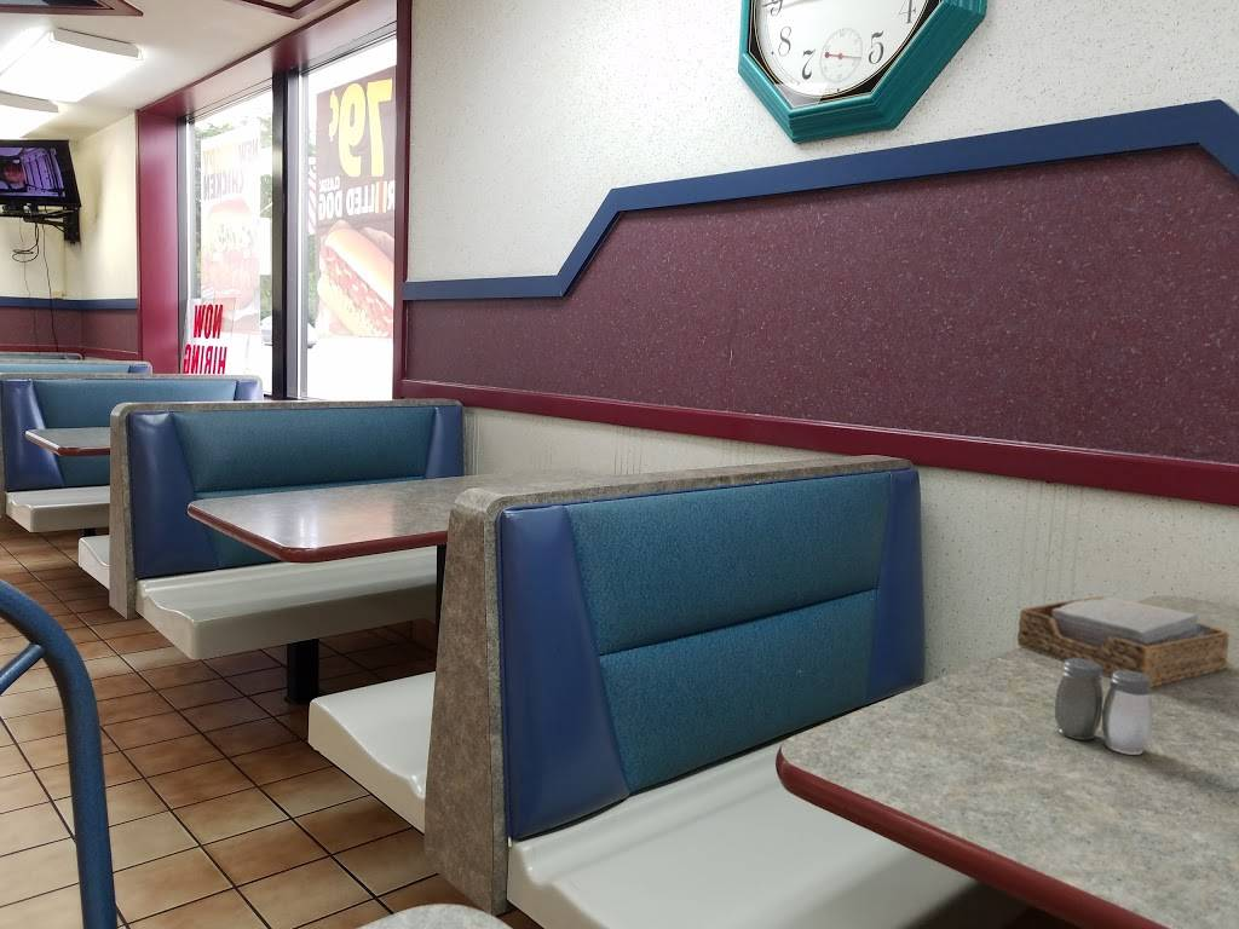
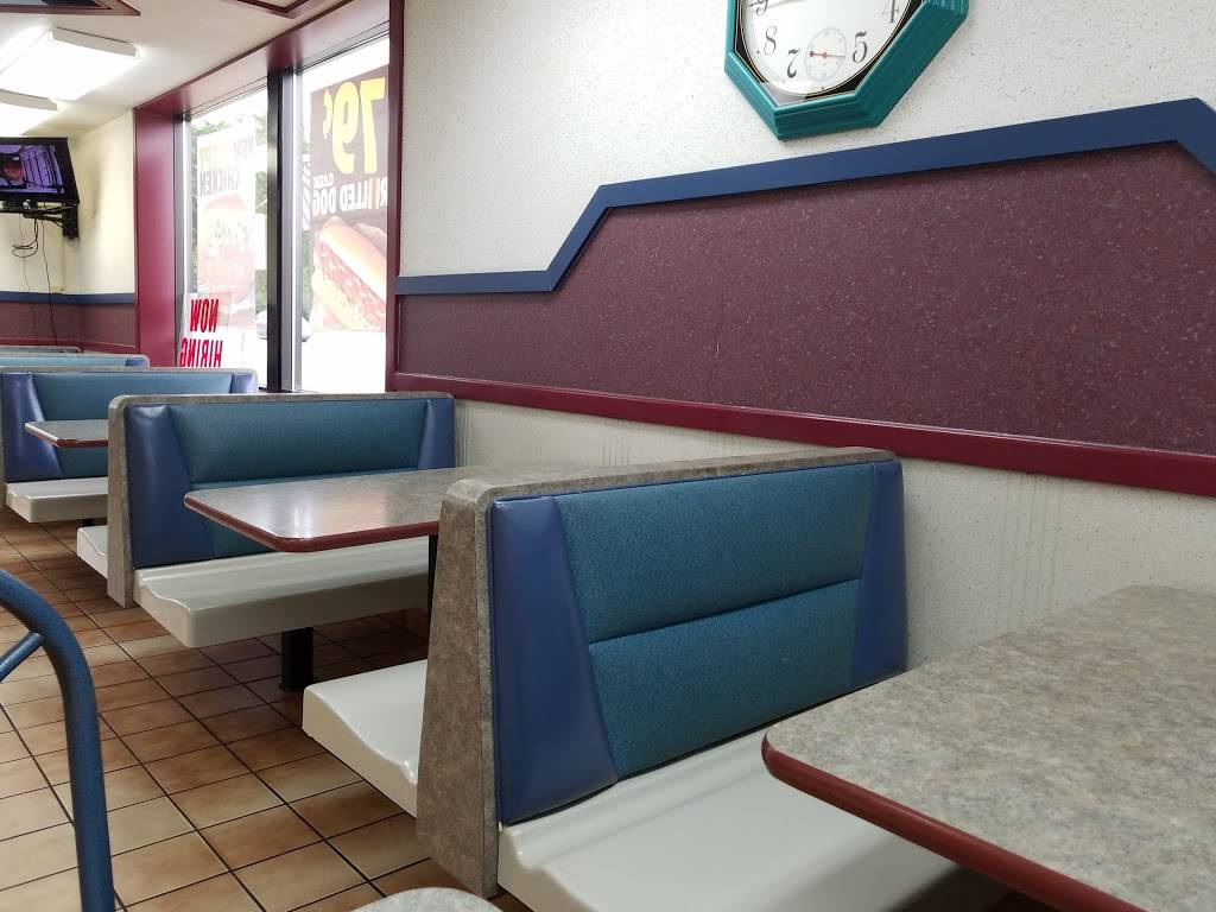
- salt and pepper shaker (1103, 704)
- napkin holder (1120, 633)
